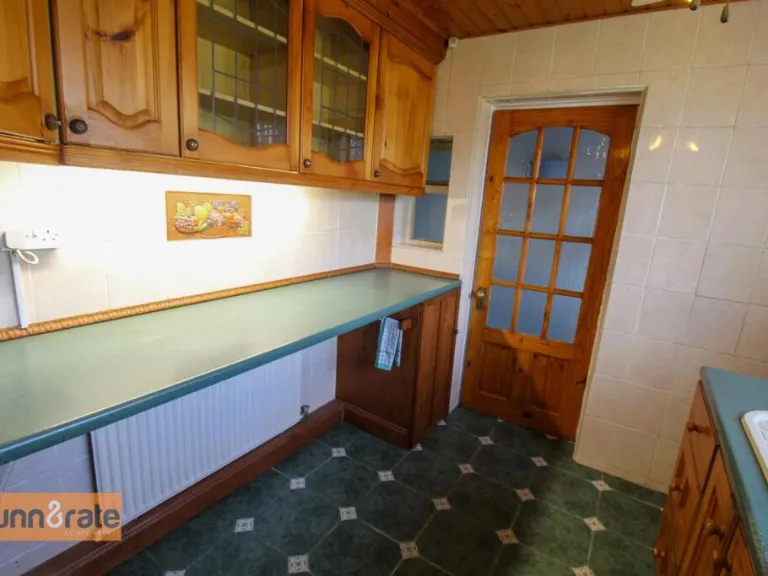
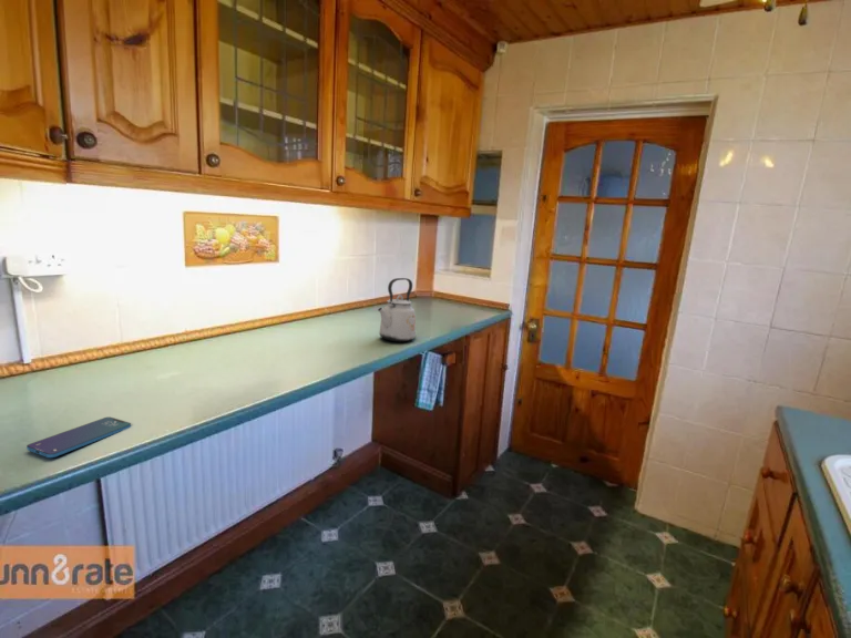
+ kettle (394, 309)
+ smartphone (82, 435)
